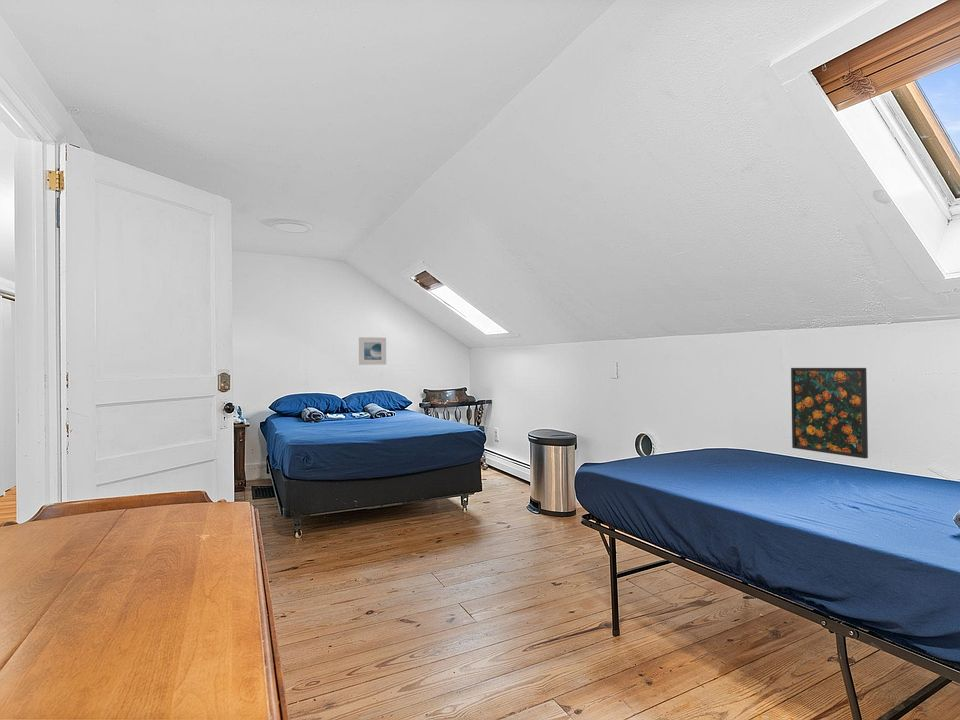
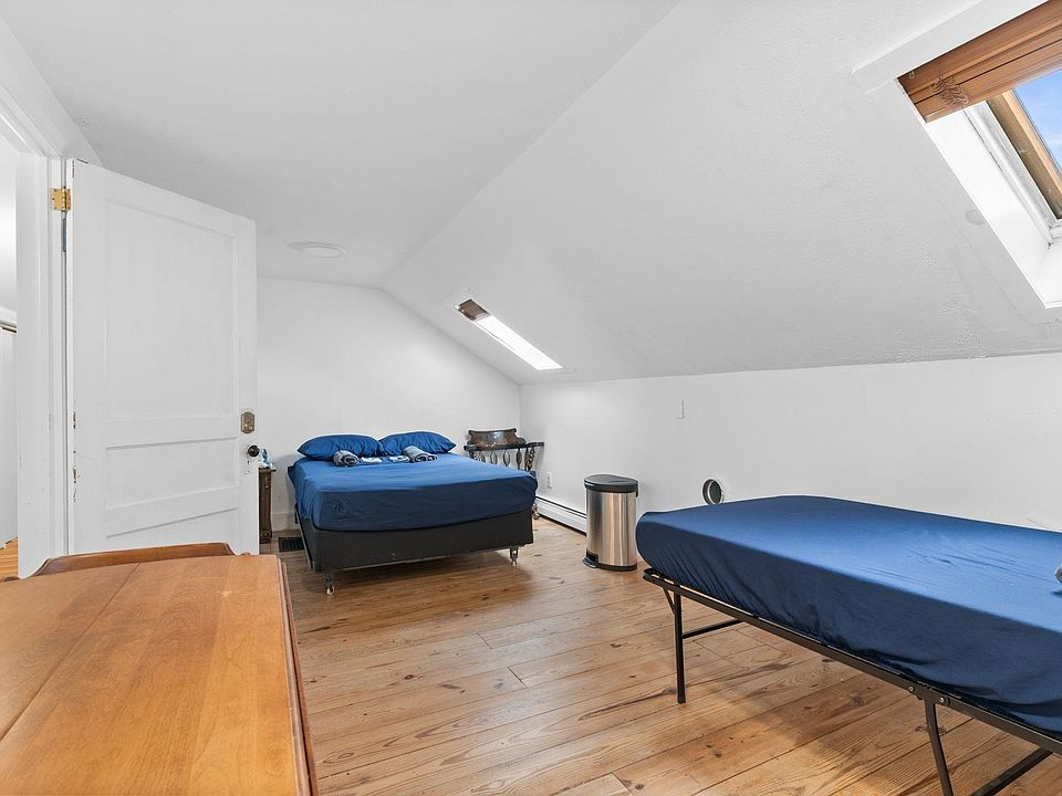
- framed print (827, 410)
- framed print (372, 351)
